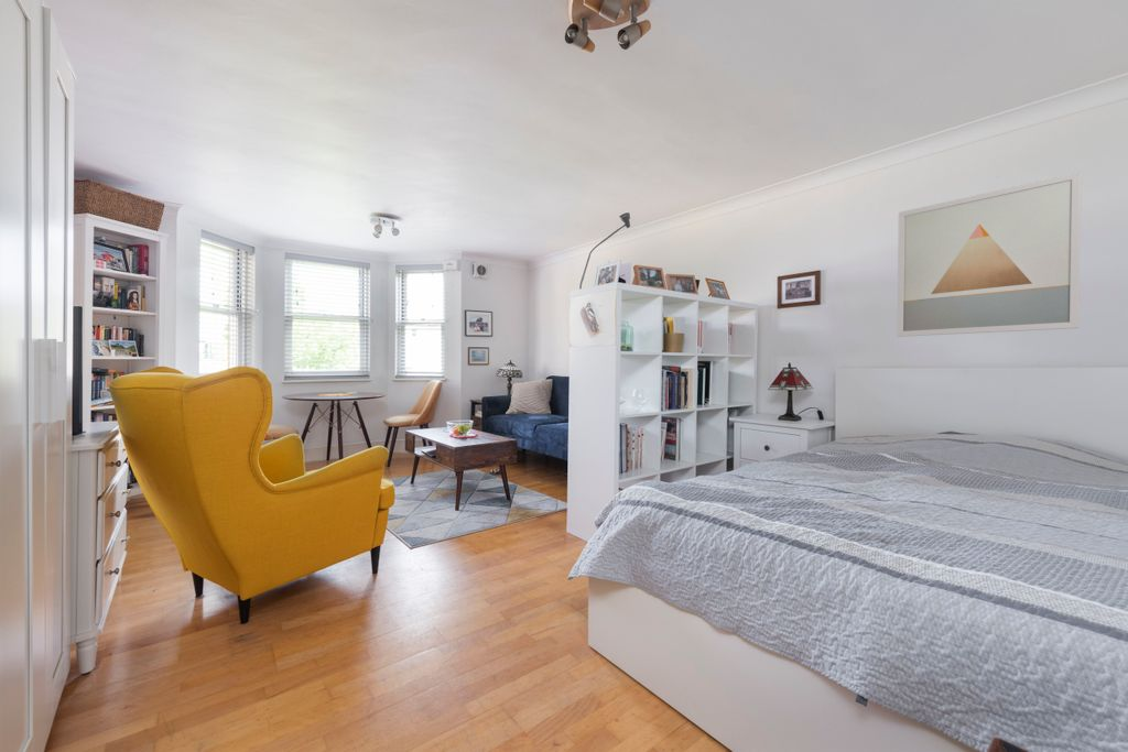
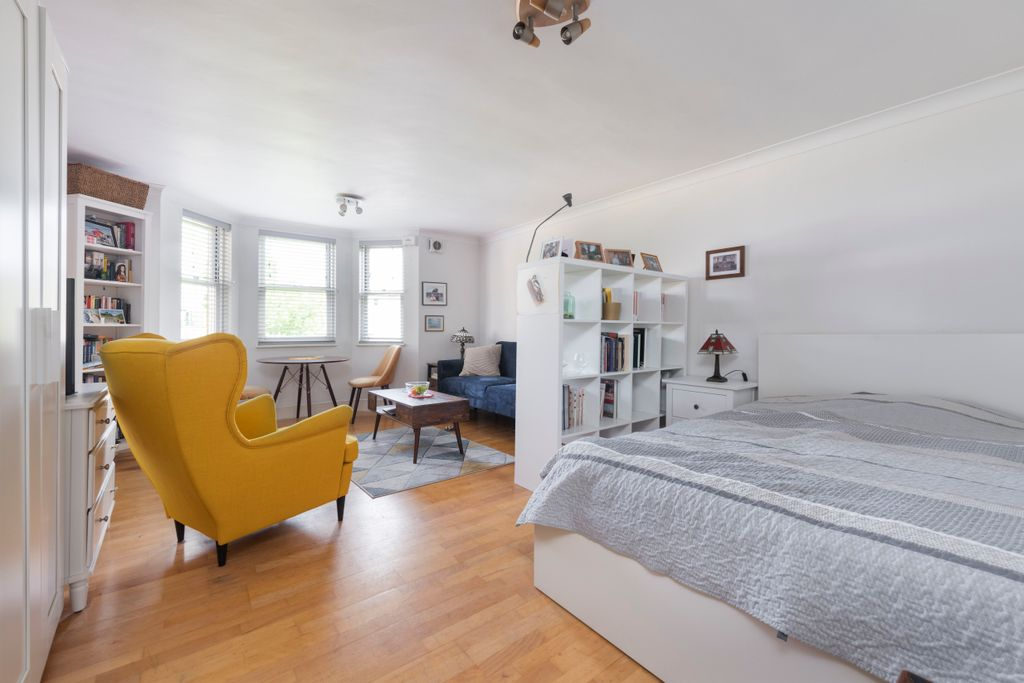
- wall art (978, 263)
